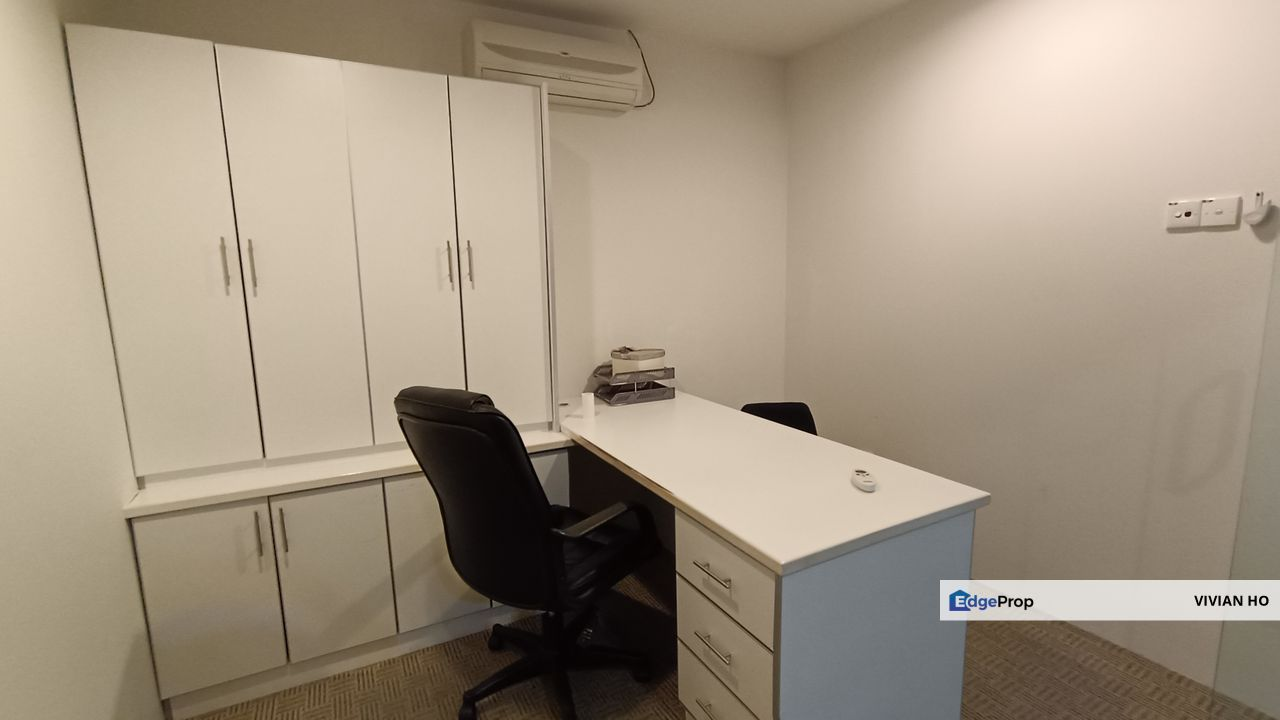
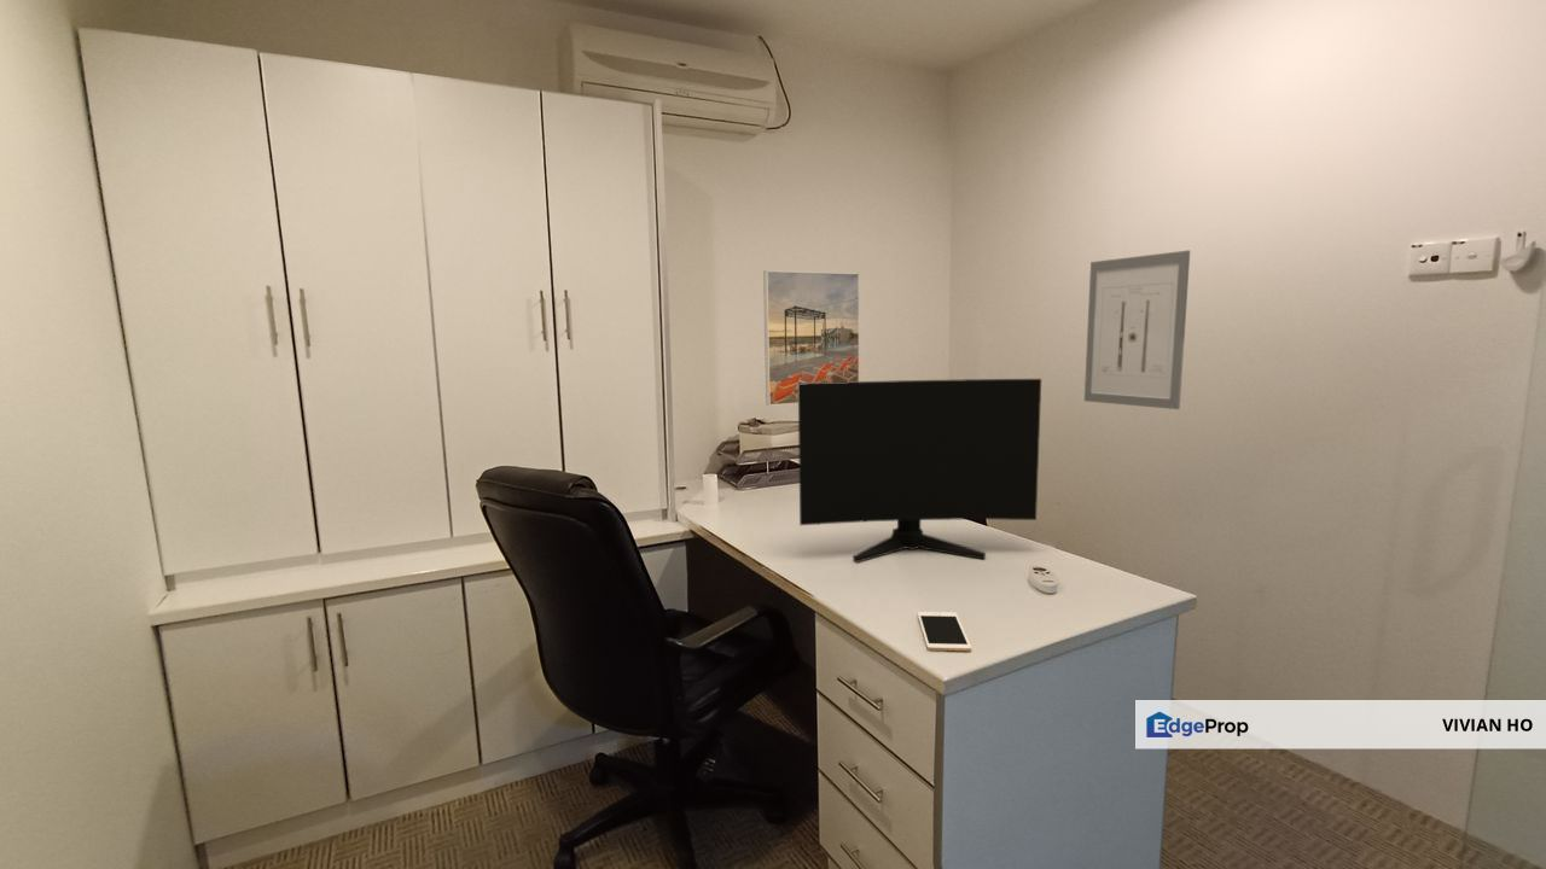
+ wall art (1133, 331)
+ cell phone (942, 630)
+ computer monitor (913, 466)
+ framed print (813, 338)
